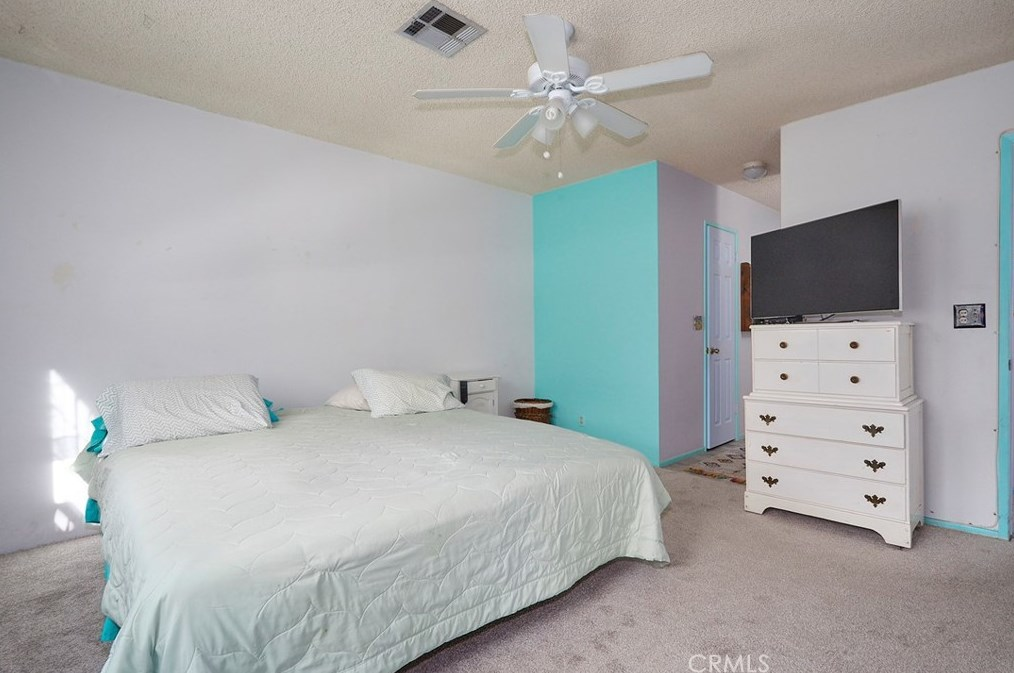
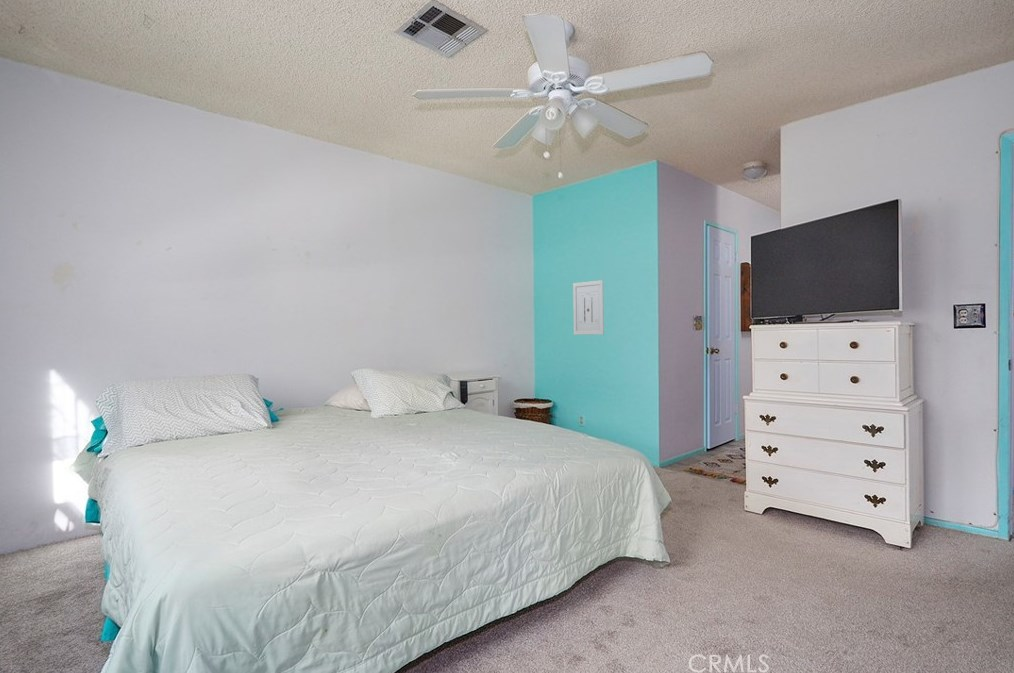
+ wall art (588, 308)
